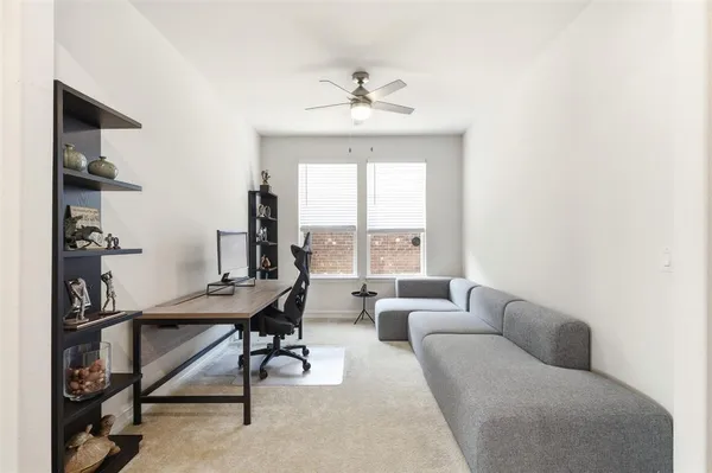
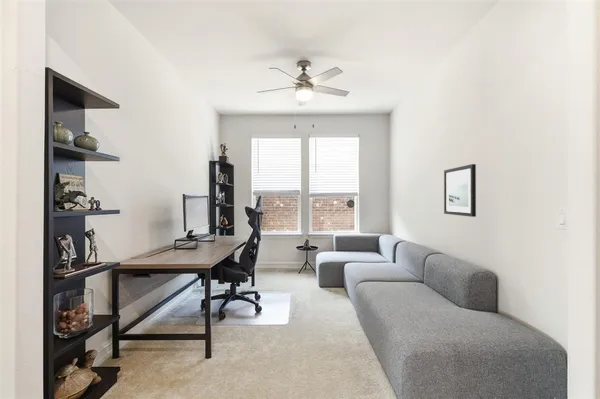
+ wall art (458, 191)
